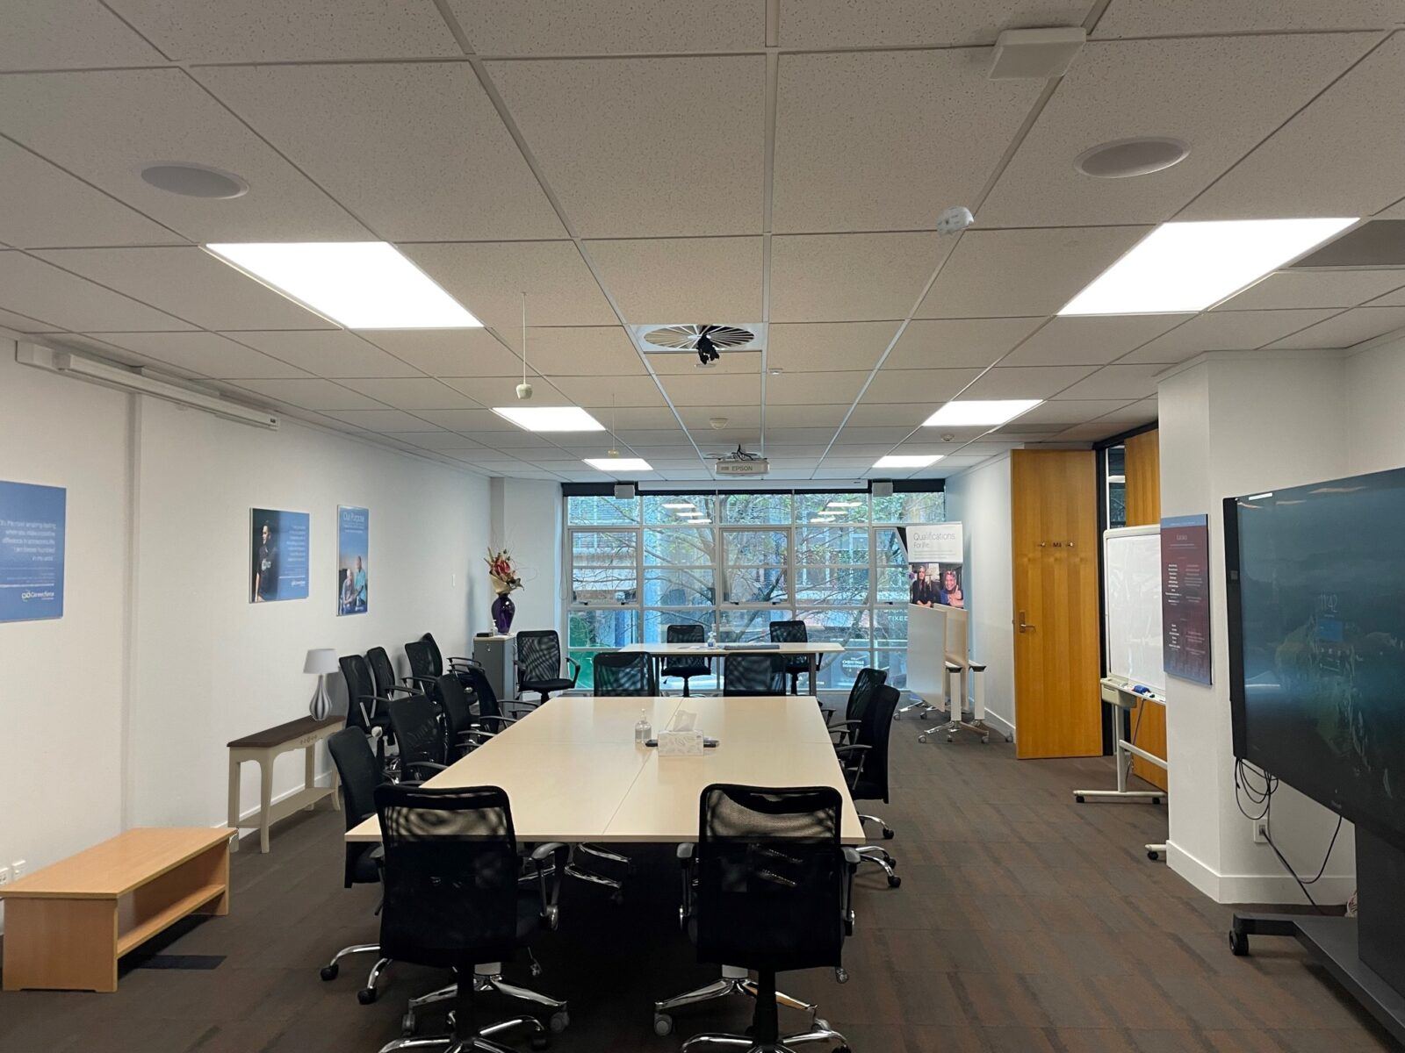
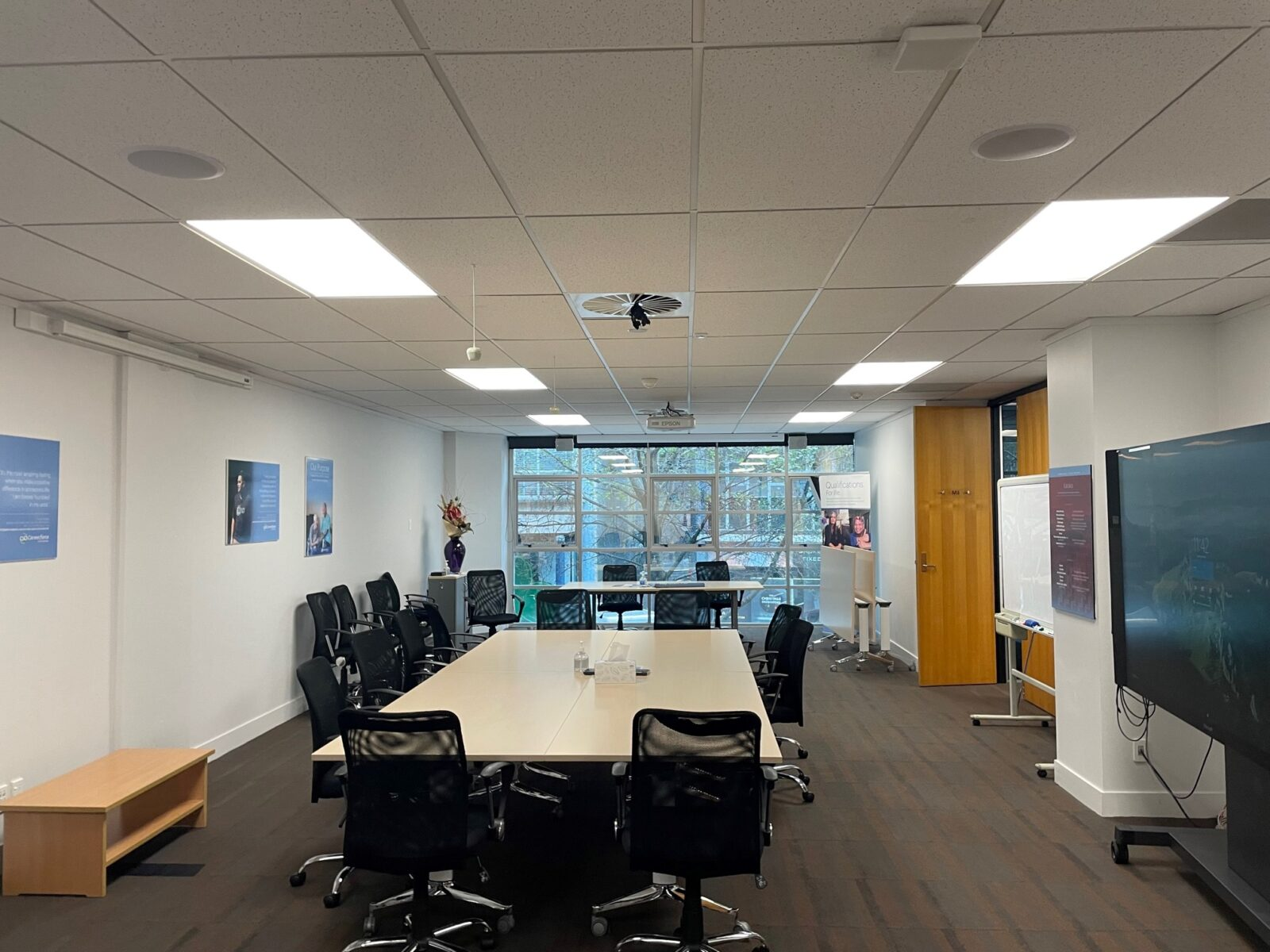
- table lamp (321, 684)
- smoke detector (955, 223)
- console table (304, 779)
